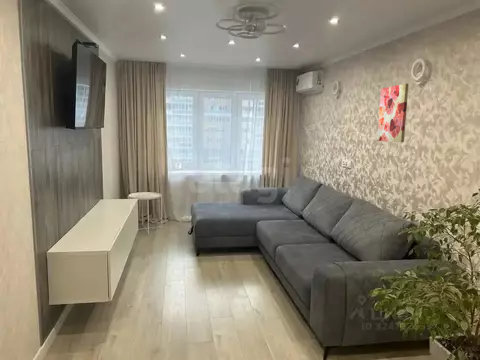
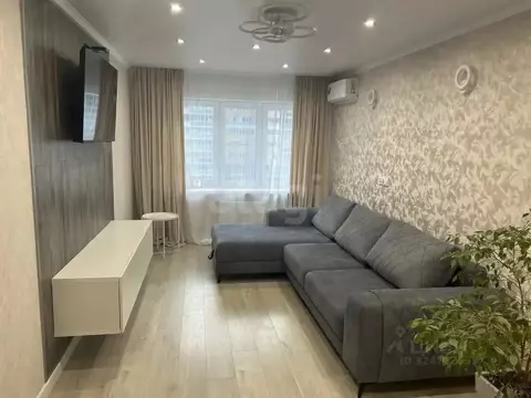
- wall art (391, 114)
